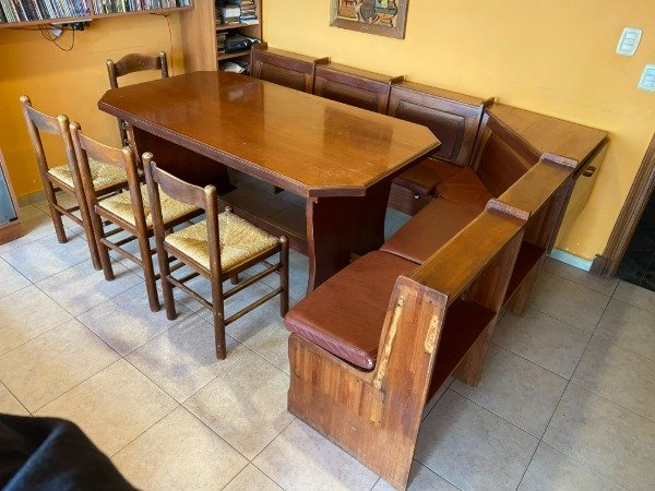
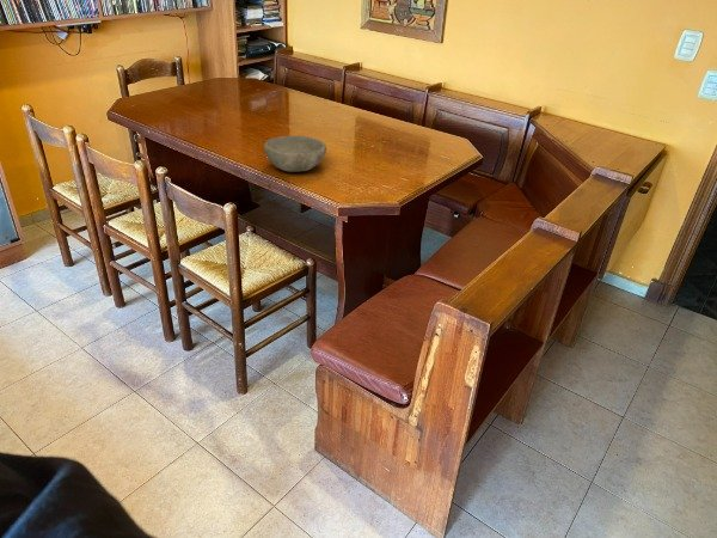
+ bowl (295, 155)
